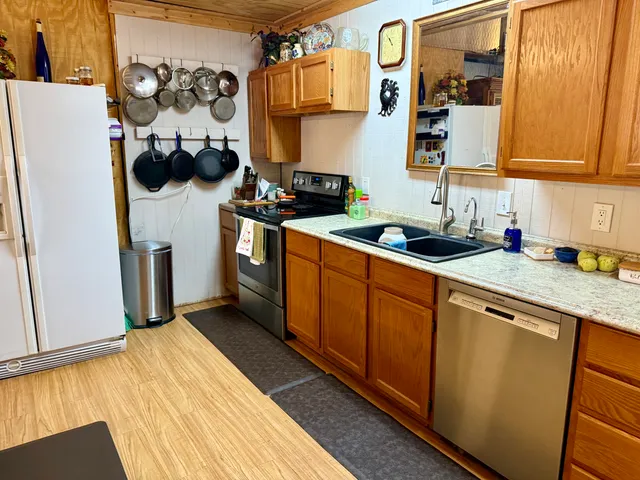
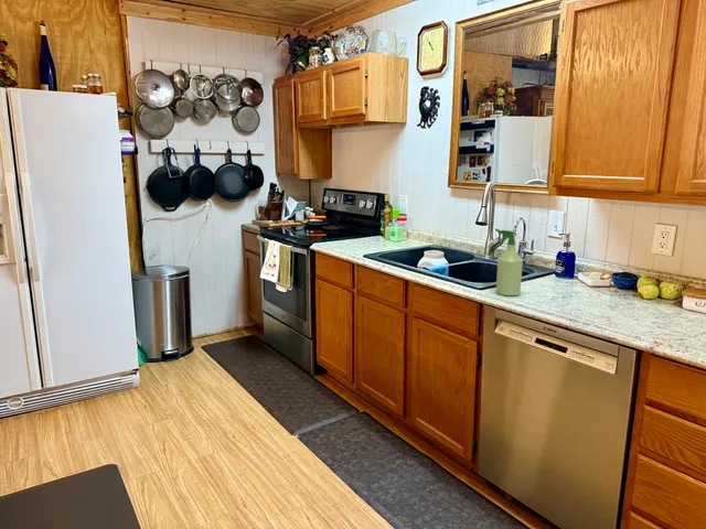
+ spray bottle (510, 262)
